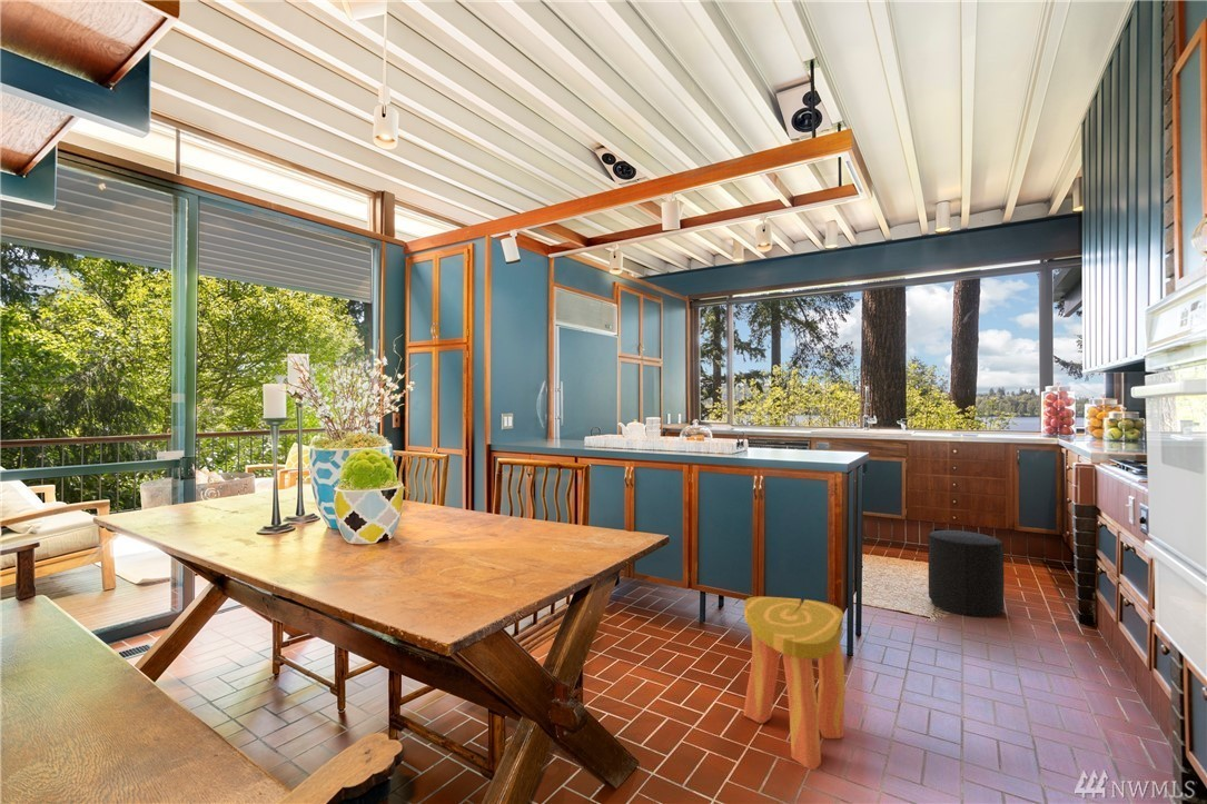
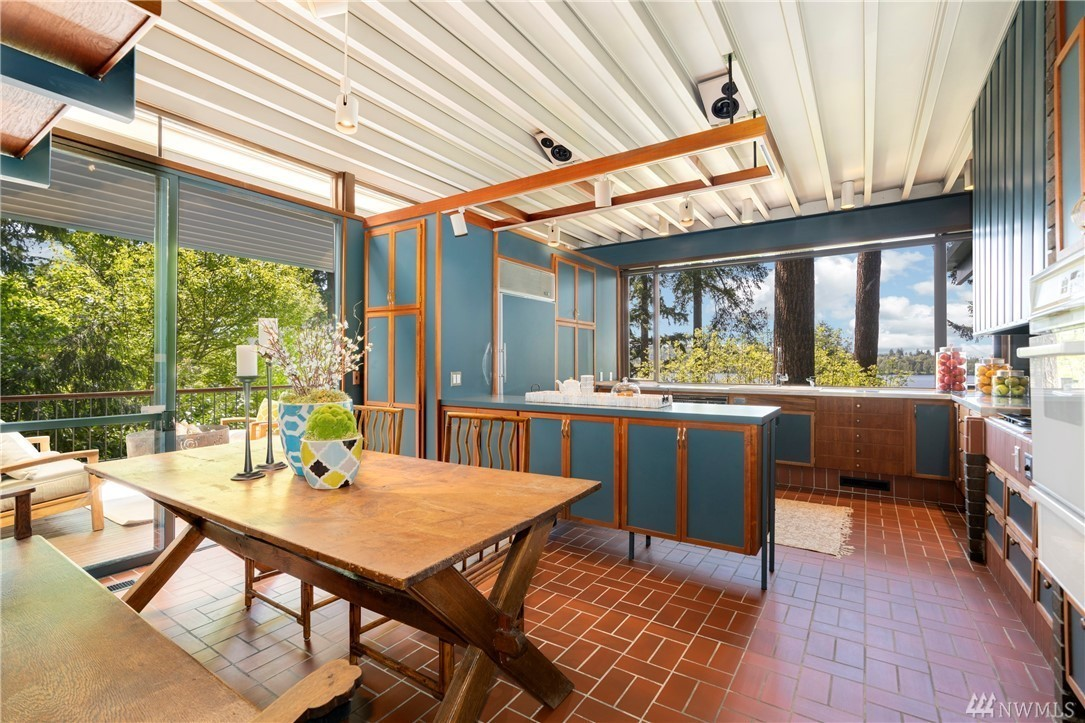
- stool (790, 671)
- stool (964, 569)
